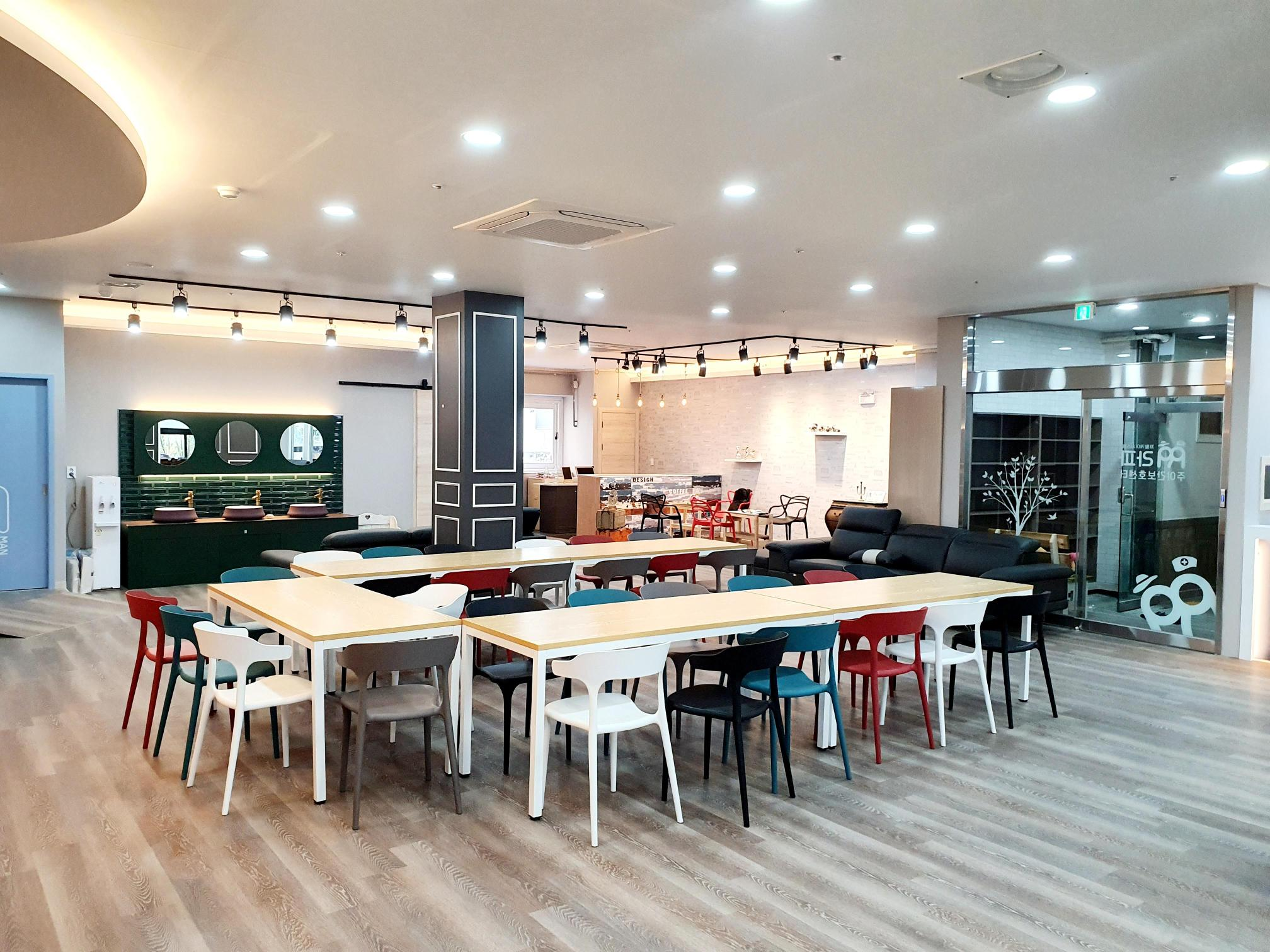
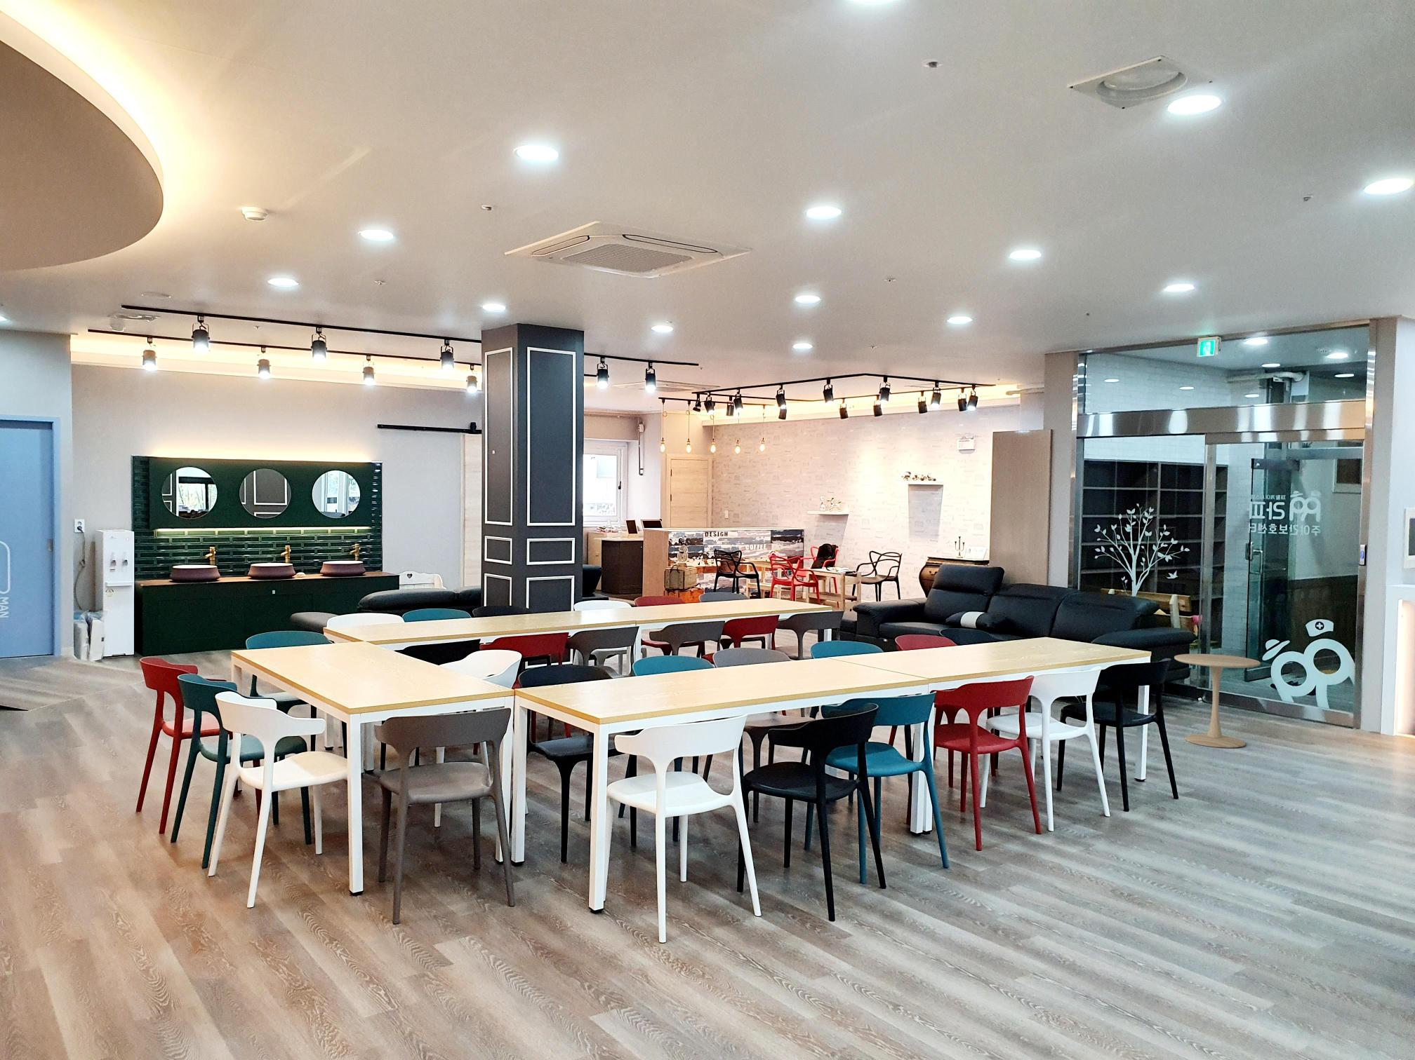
+ side table (1216, 700)
